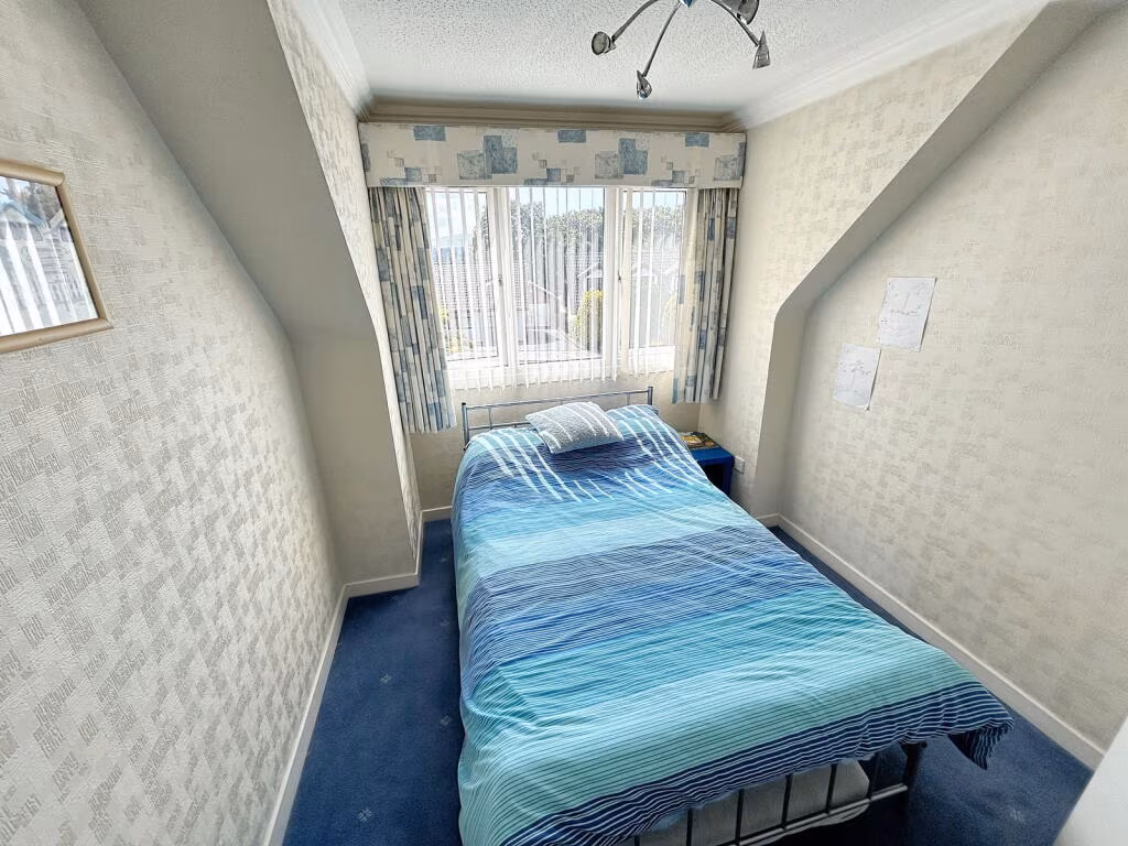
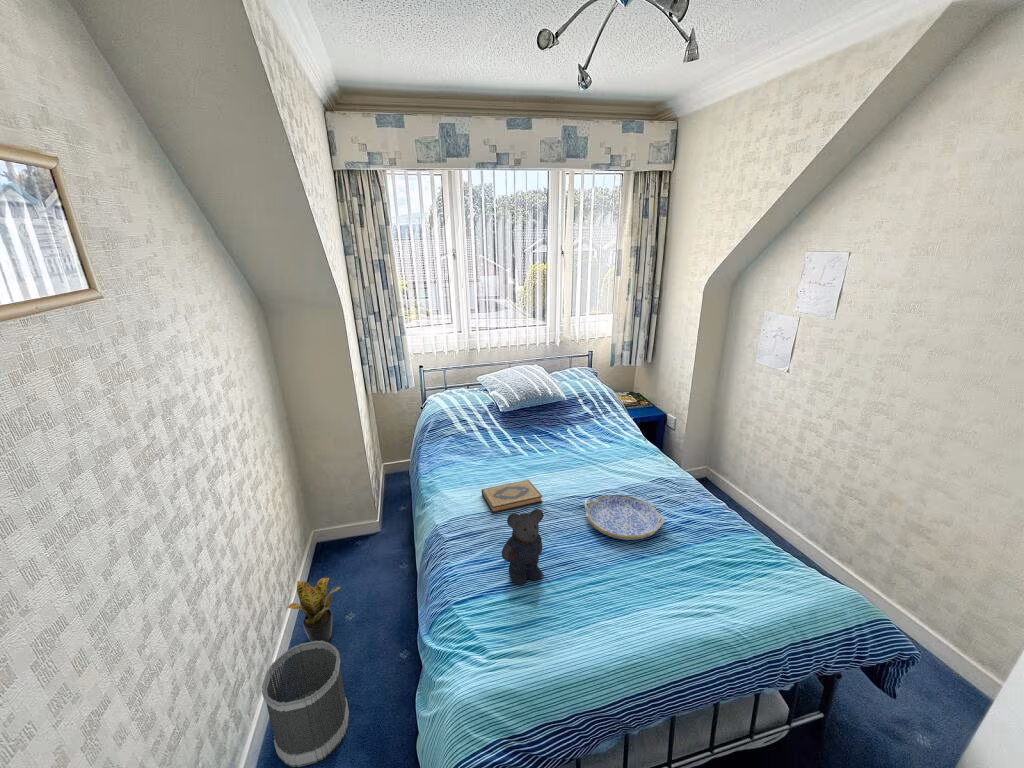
+ serving tray (622, 515)
+ hardback book (511, 495)
+ bear (521, 542)
+ potted plant (317, 606)
+ wastebasket (308, 700)
